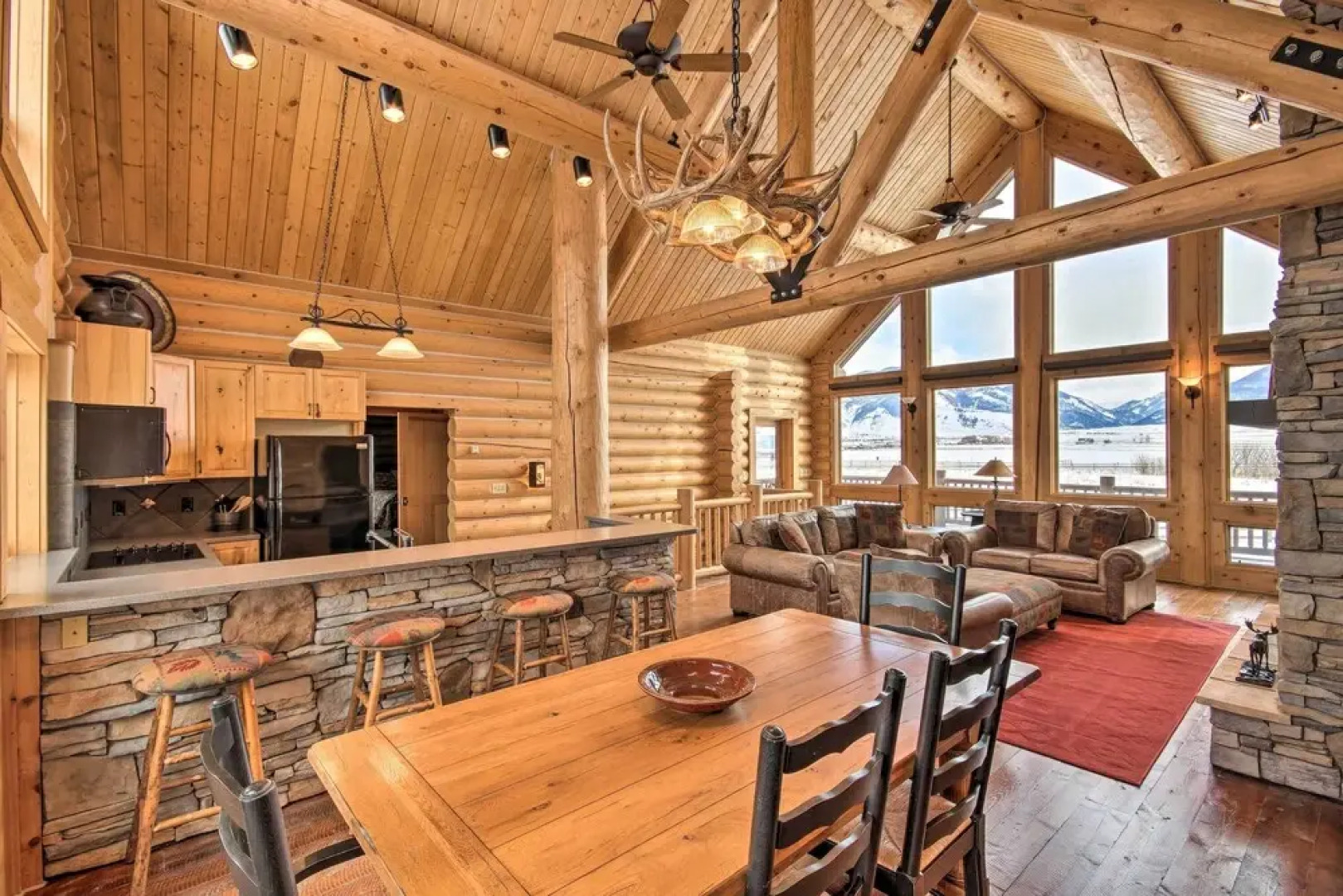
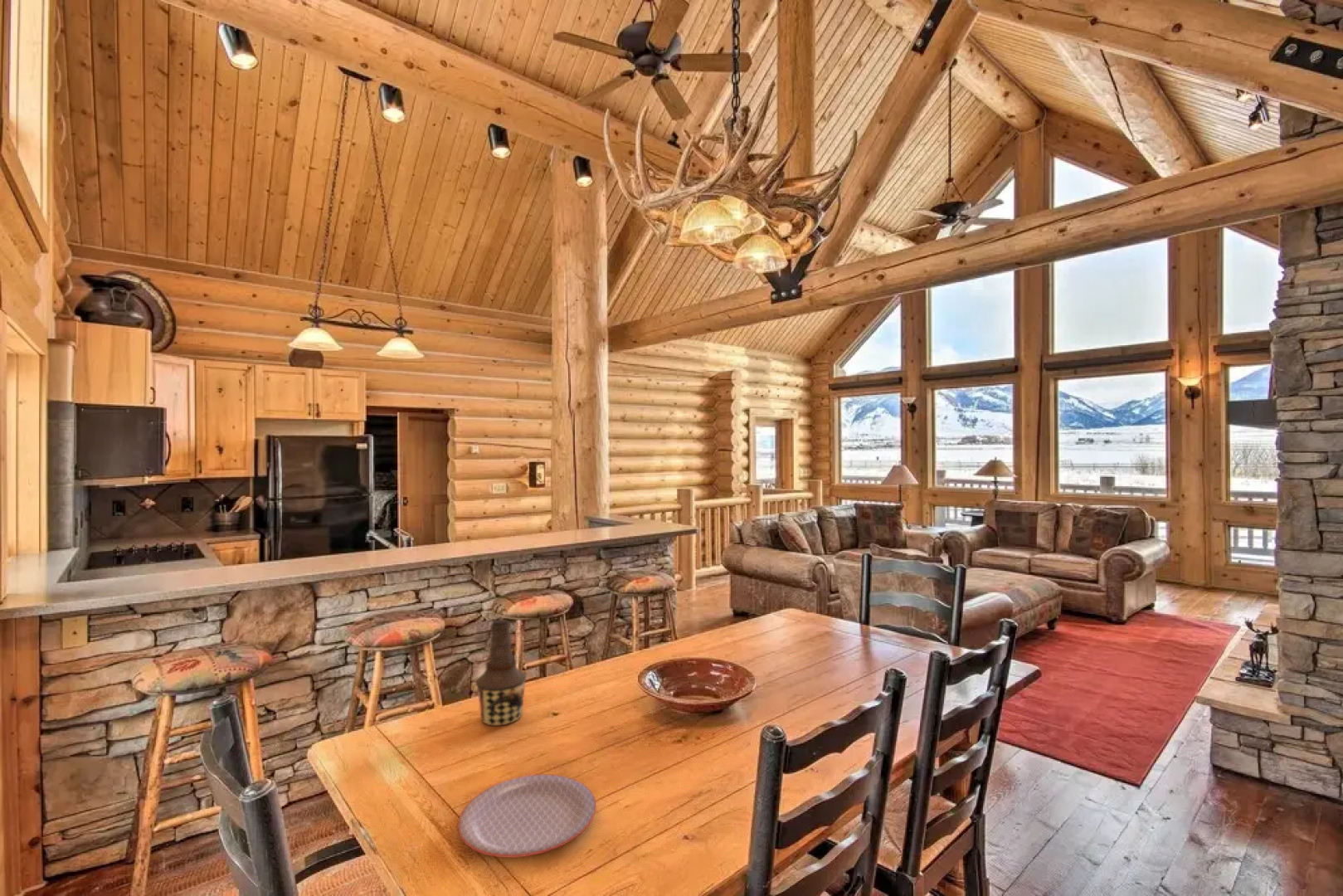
+ bottle (502, 668)
+ plate (528, 816)
